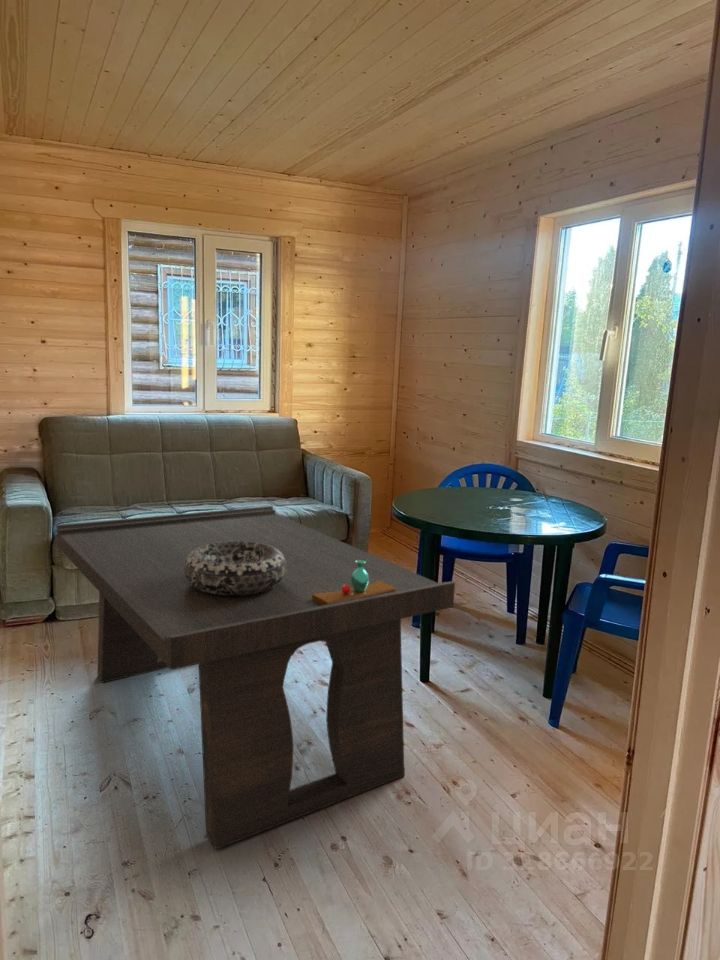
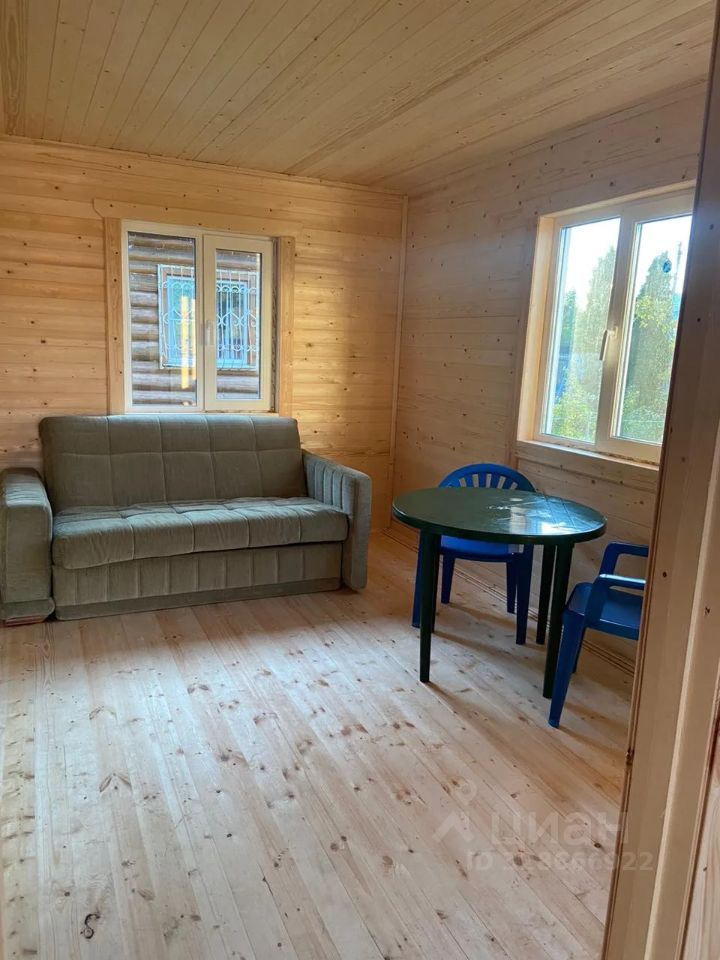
- coffee table (235, 637)
- vase (355, 578)
- decorative bowl (236, 567)
